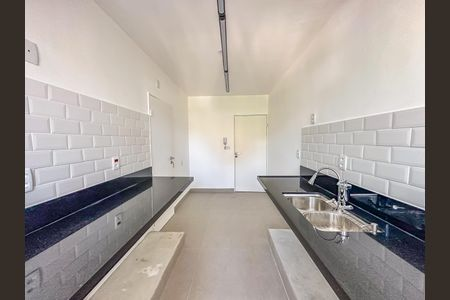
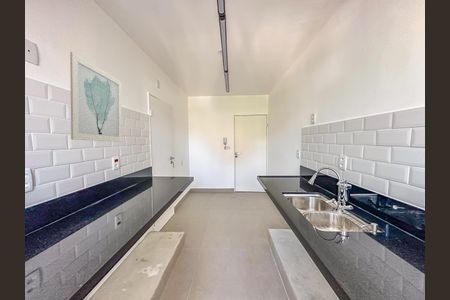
+ wall art (100, 105)
